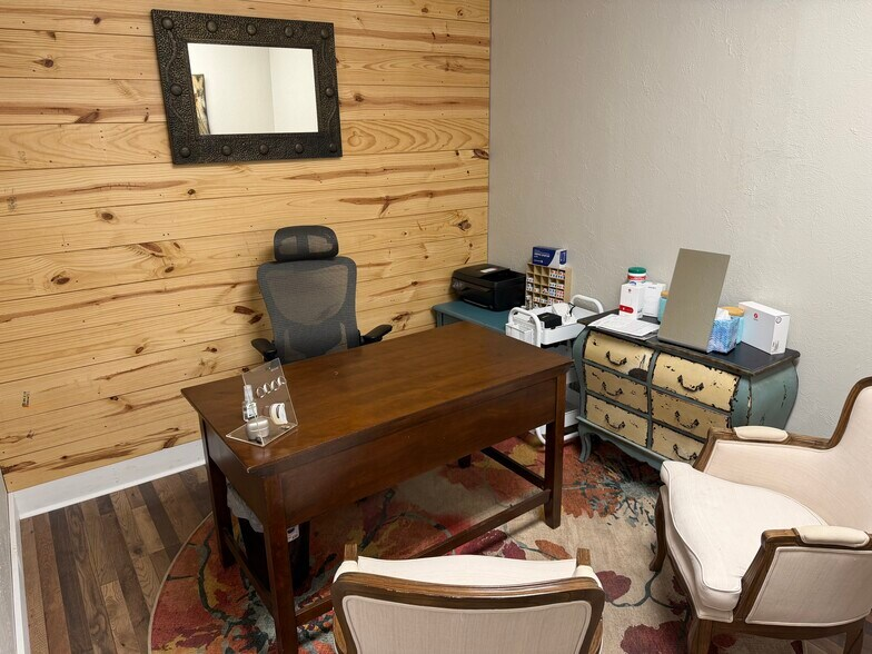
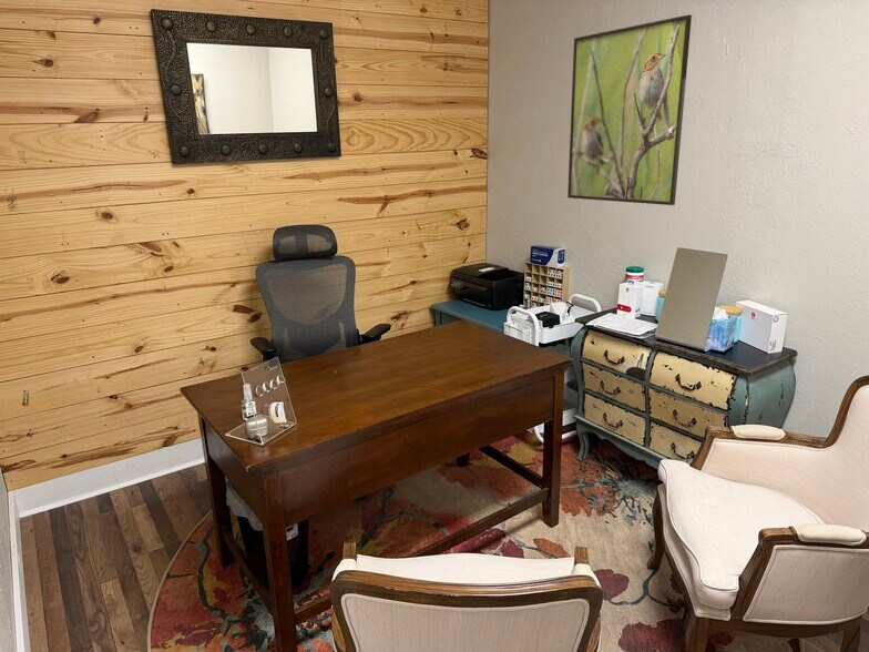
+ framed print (622, 118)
